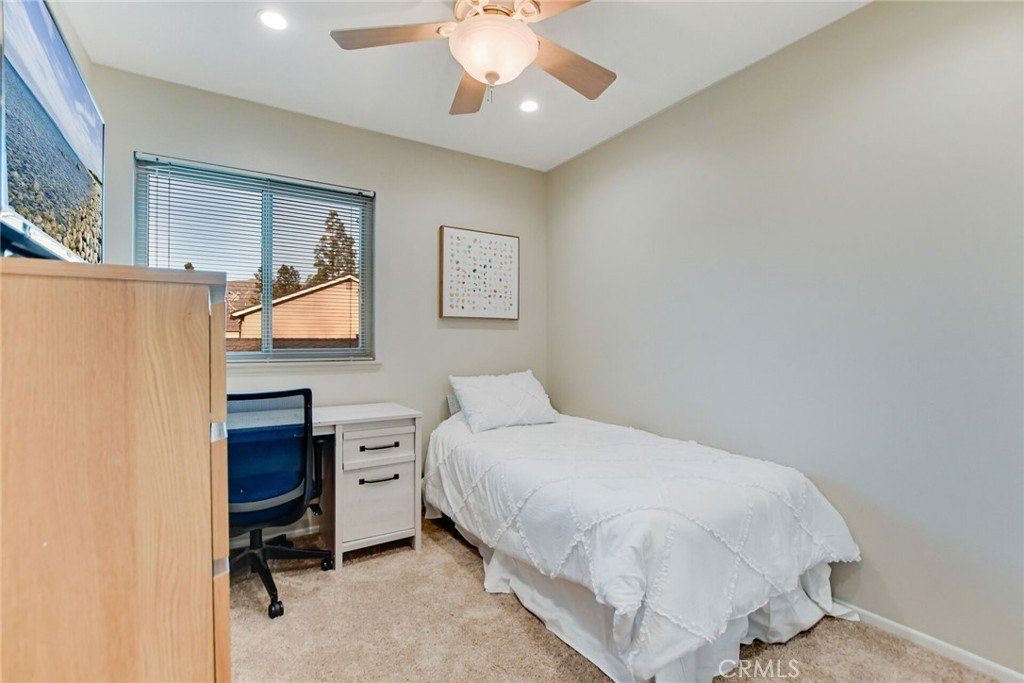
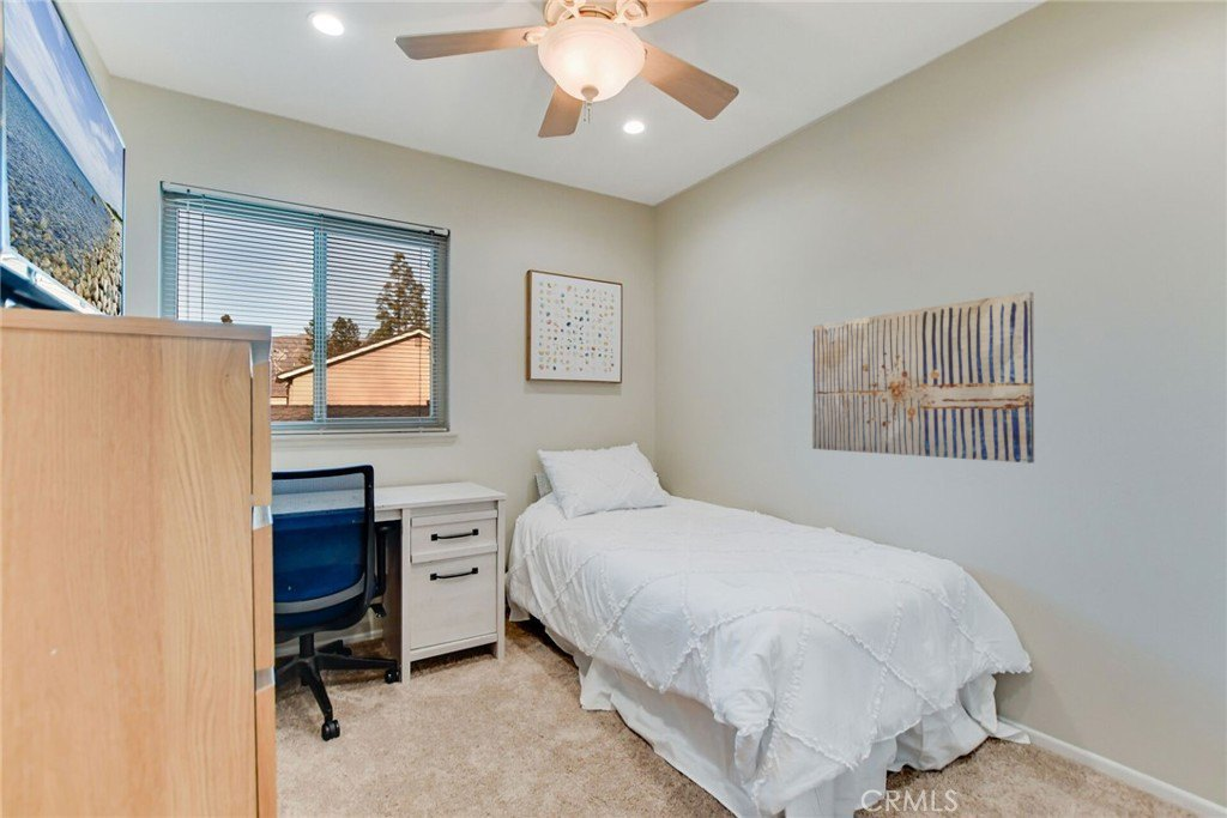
+ wall art (905, 383)
